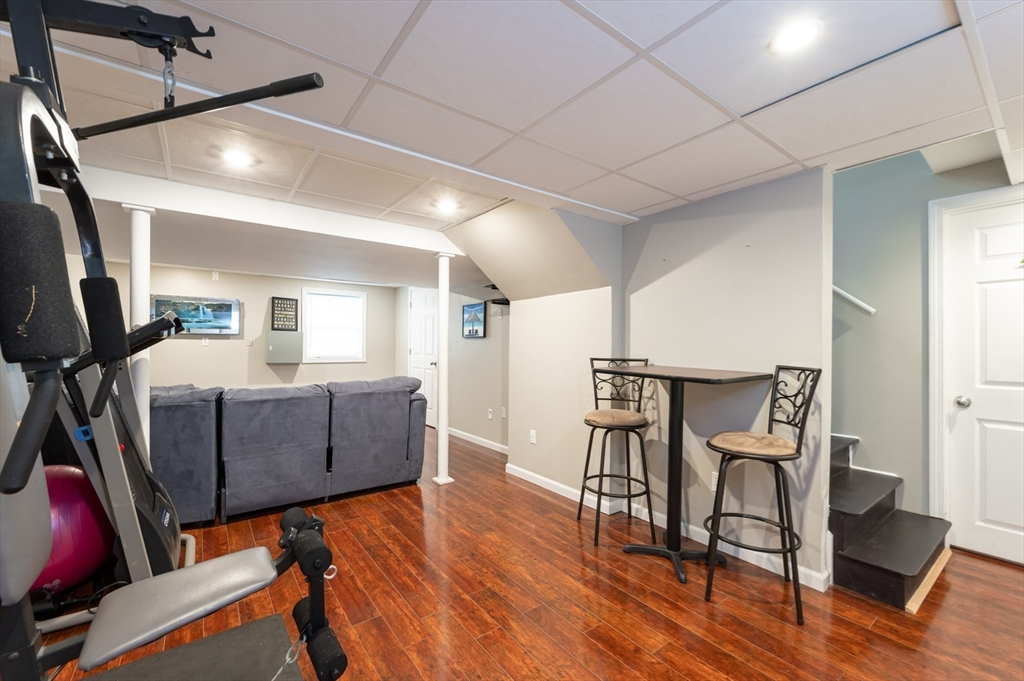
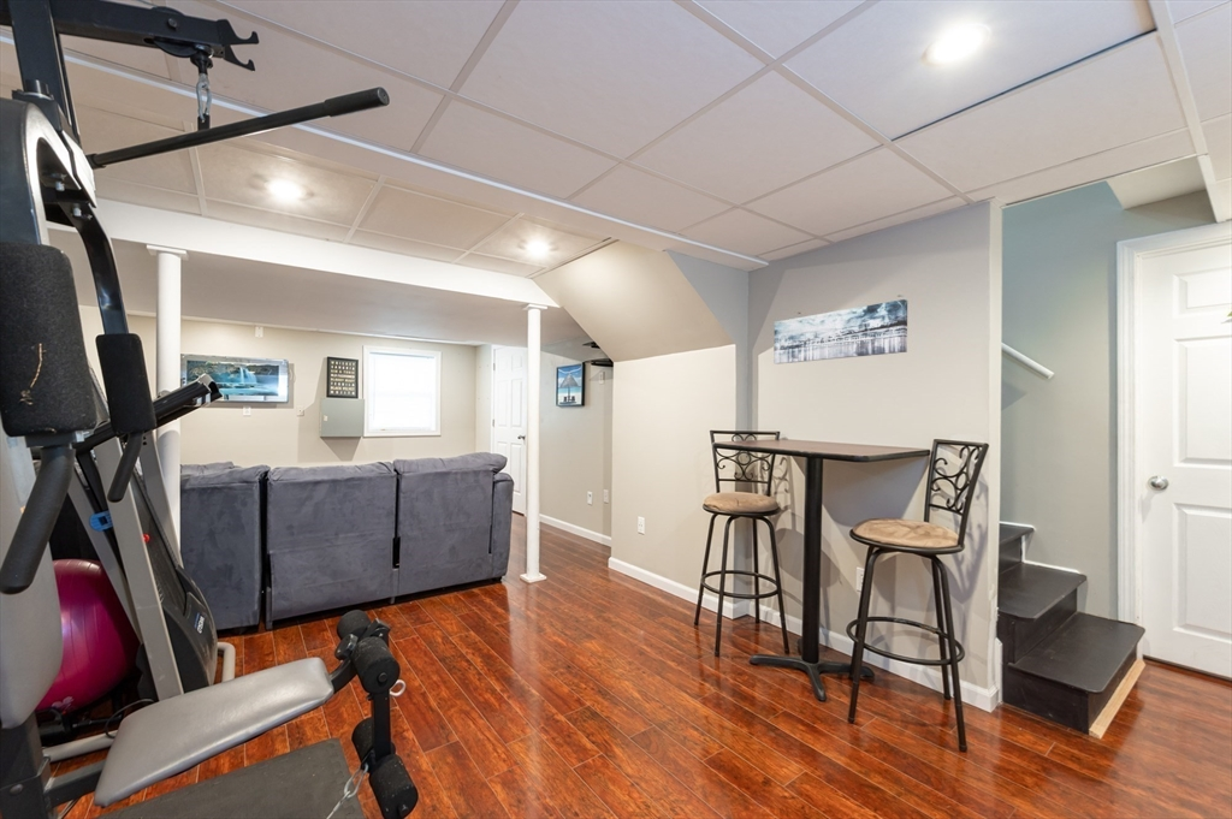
+ wall art (833, 334)
